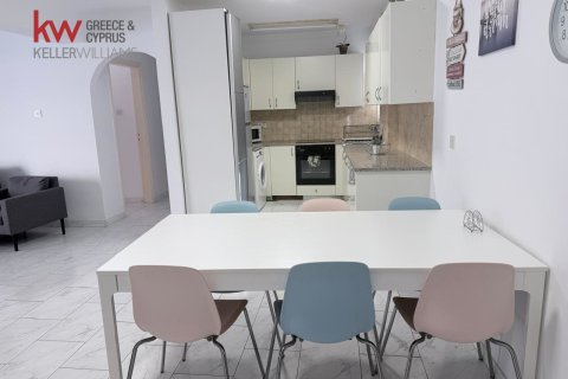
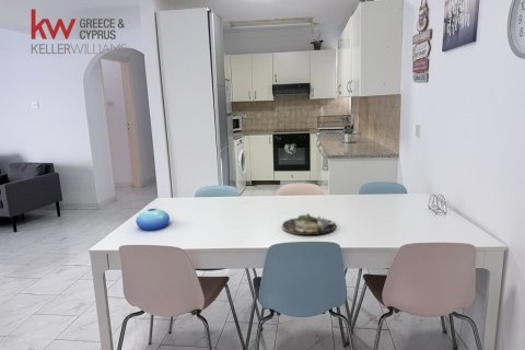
+ bowl (152, 218)
+ dinner plate (308, 221)
